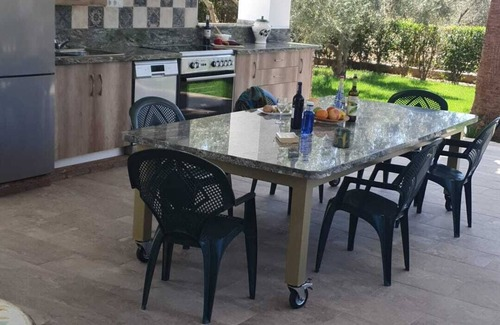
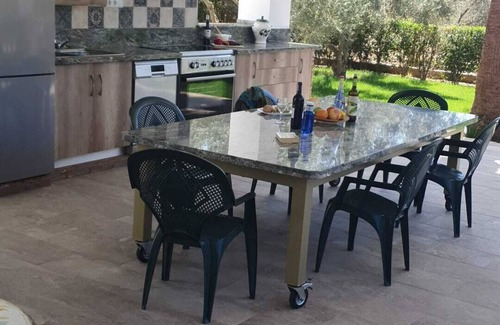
- cup (343, 138)
